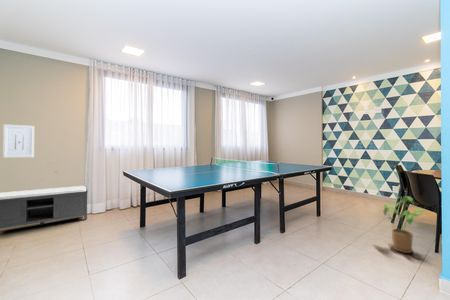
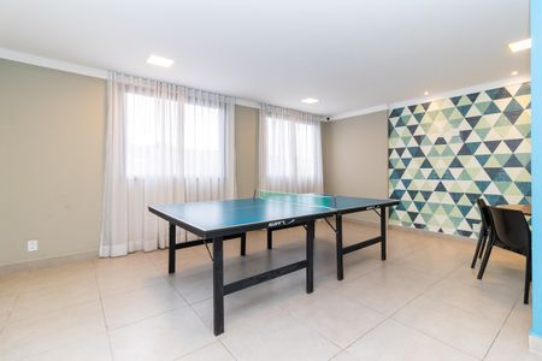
- wall art (19, 141)
- bench (41, 207)
- house plant (404, 224)
